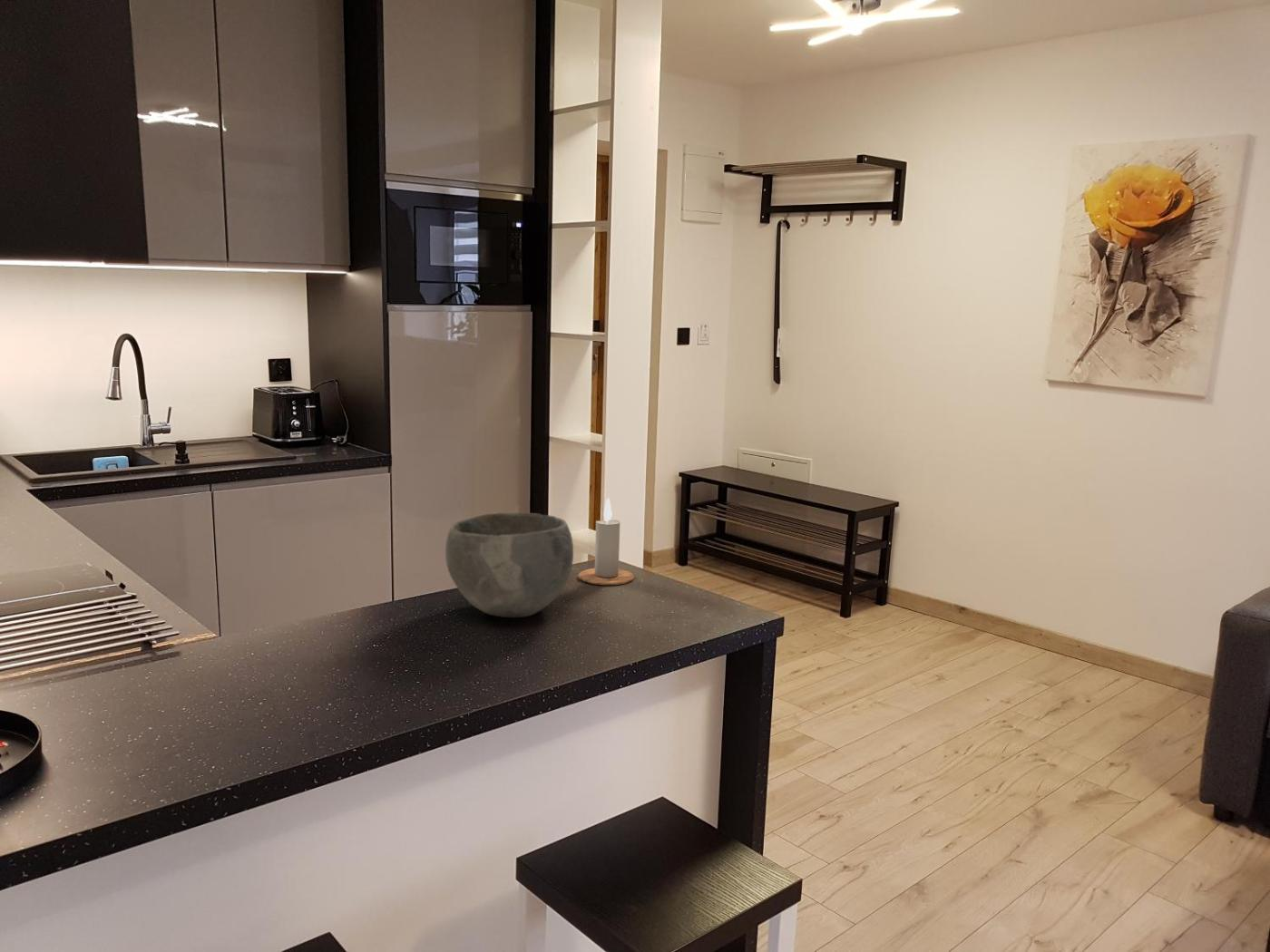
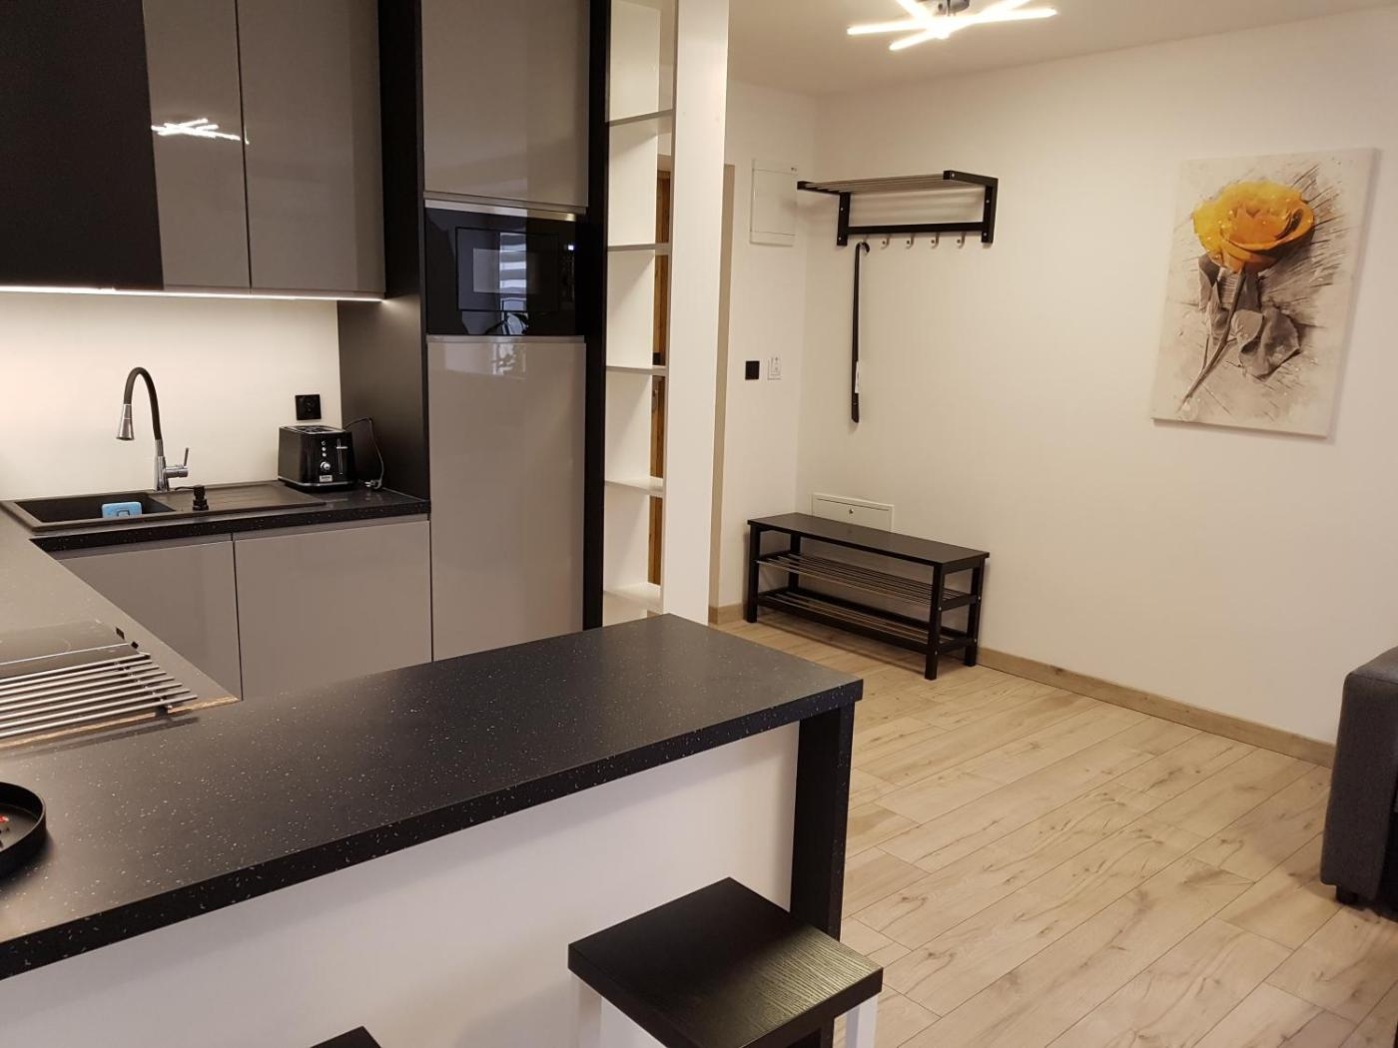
- bowl (509, 565)
- candle (607, 538)
